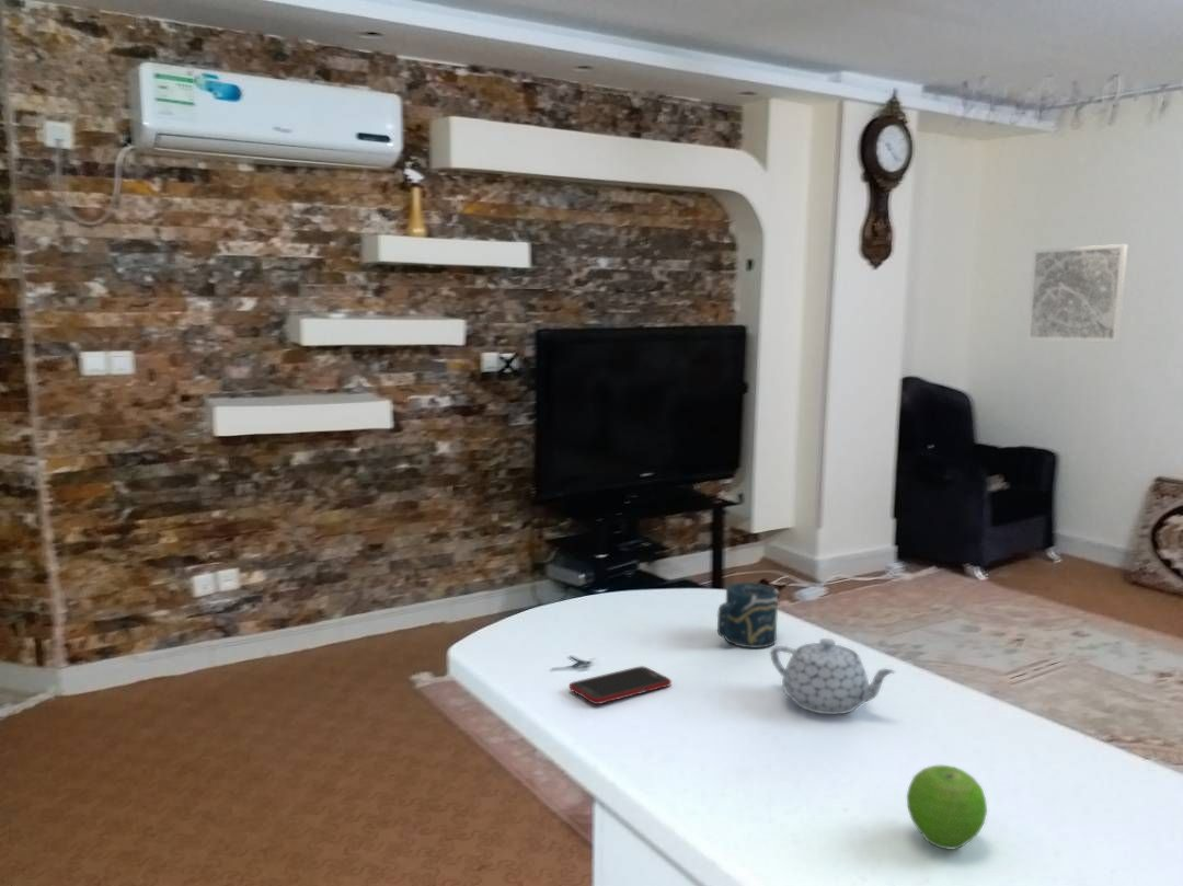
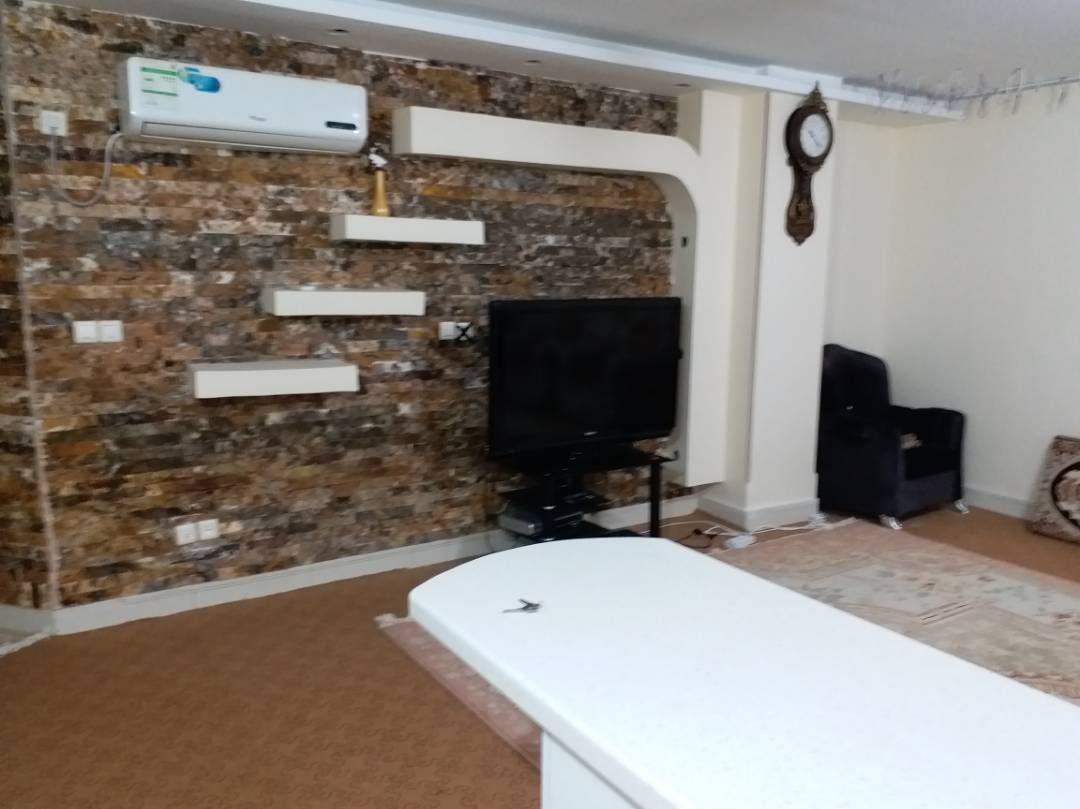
- wall art (1075, 295)
- fruit (945, 807)
- teapot (829, 672)
- cell phone (620, 684)
- cup (745, 615)
